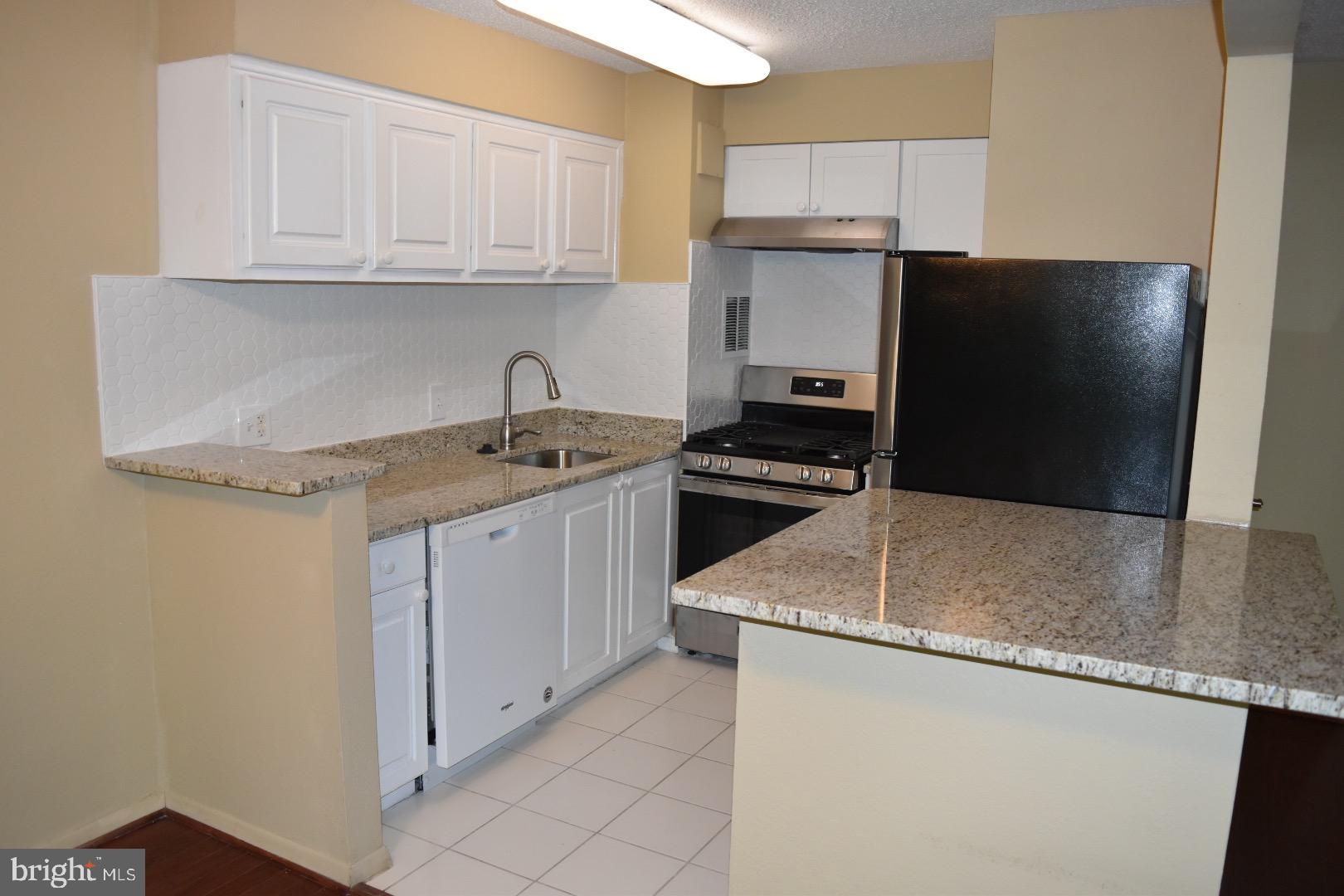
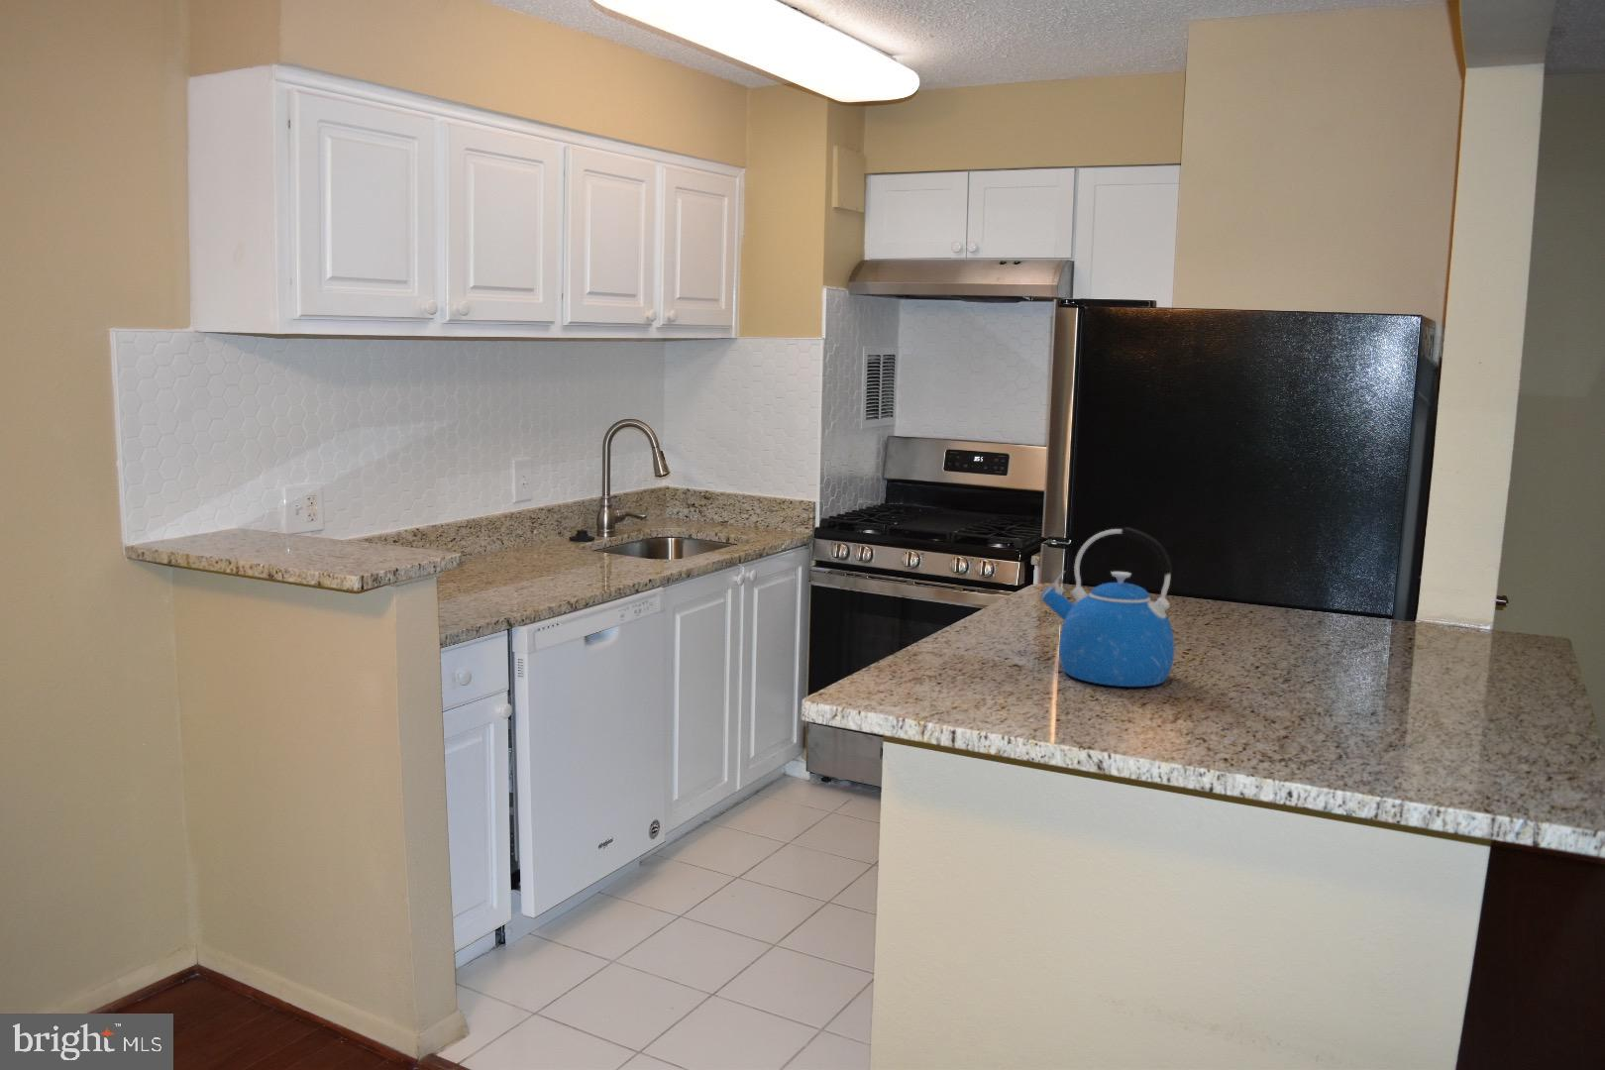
+ kettle (1106, 599)
